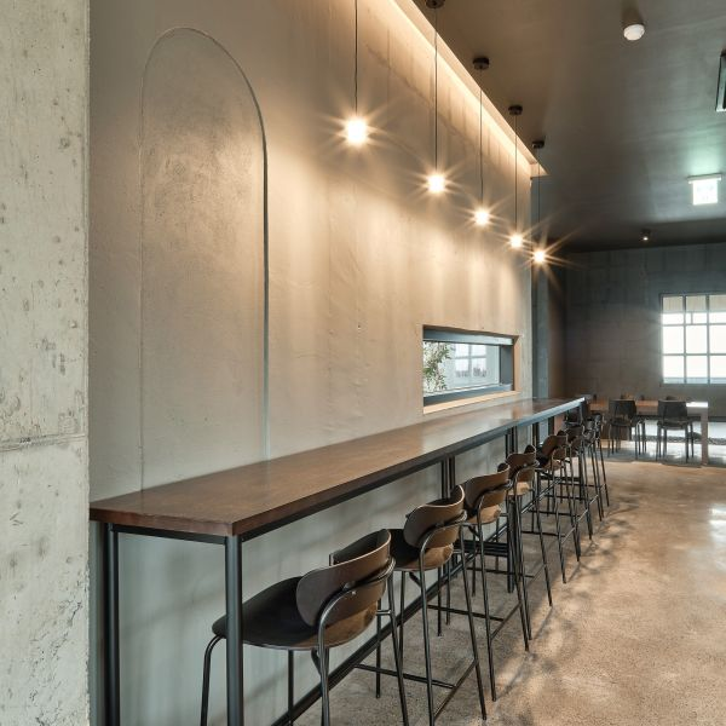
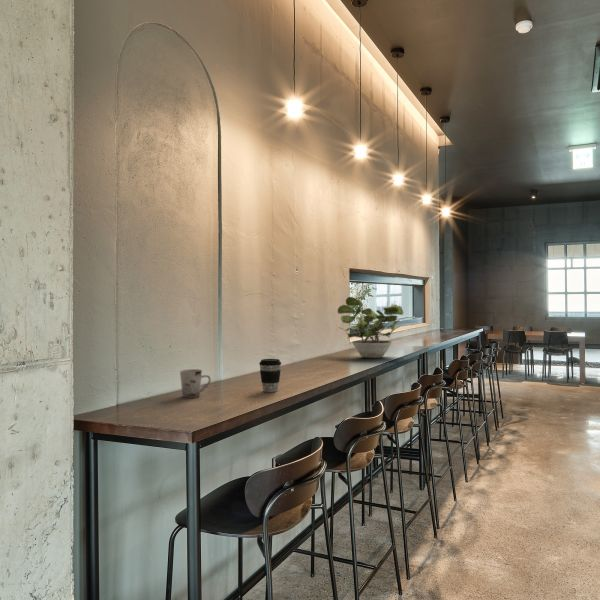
+ cup (195, 383)
+ potted plant (369, 327)
+ coffee cup (270, 375)
